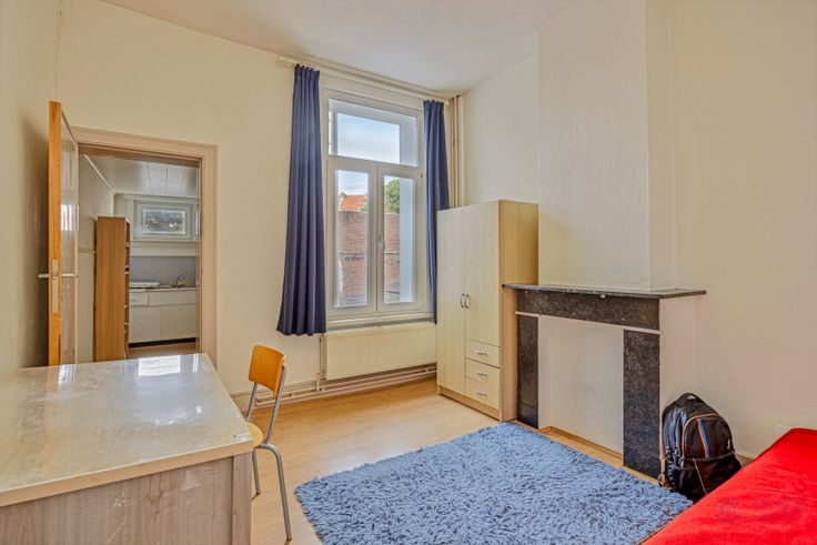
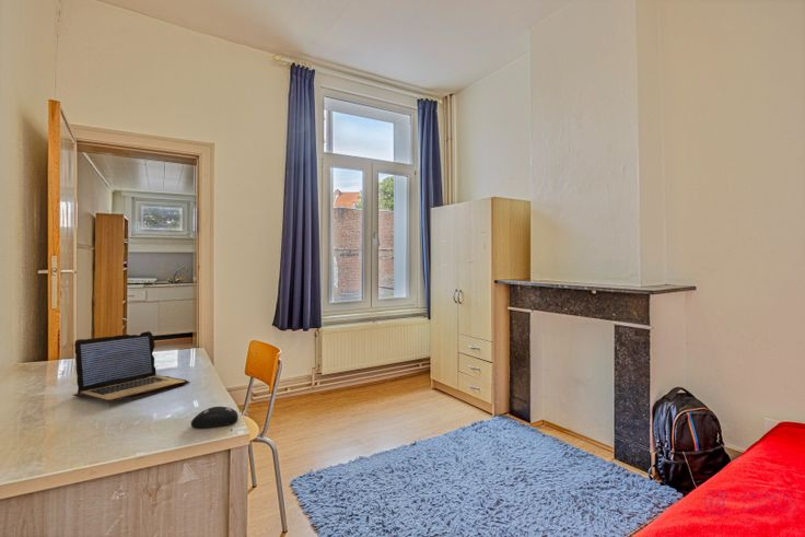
+ laptop (133, 363)
+ computer mouse (214, 416)
